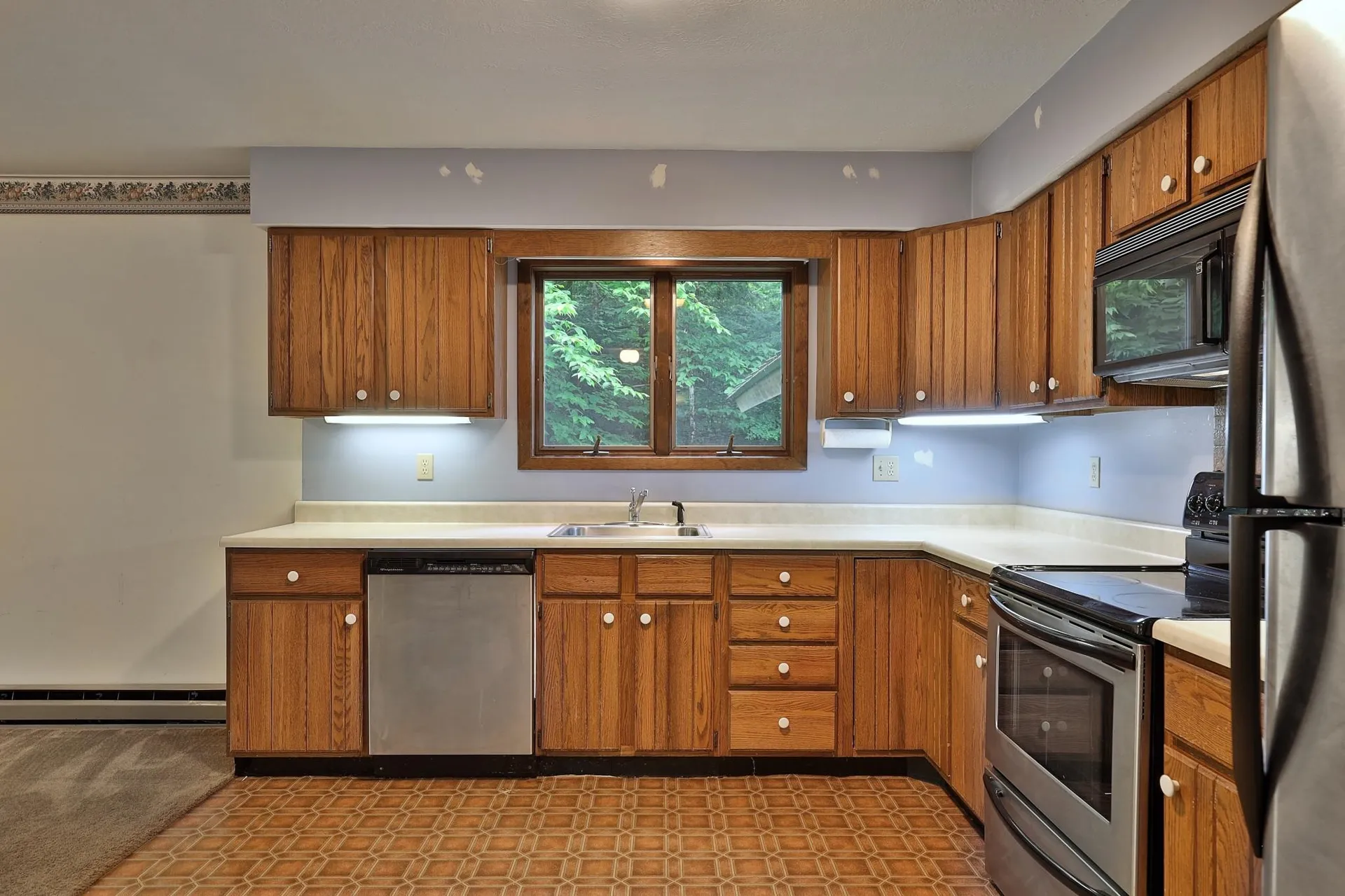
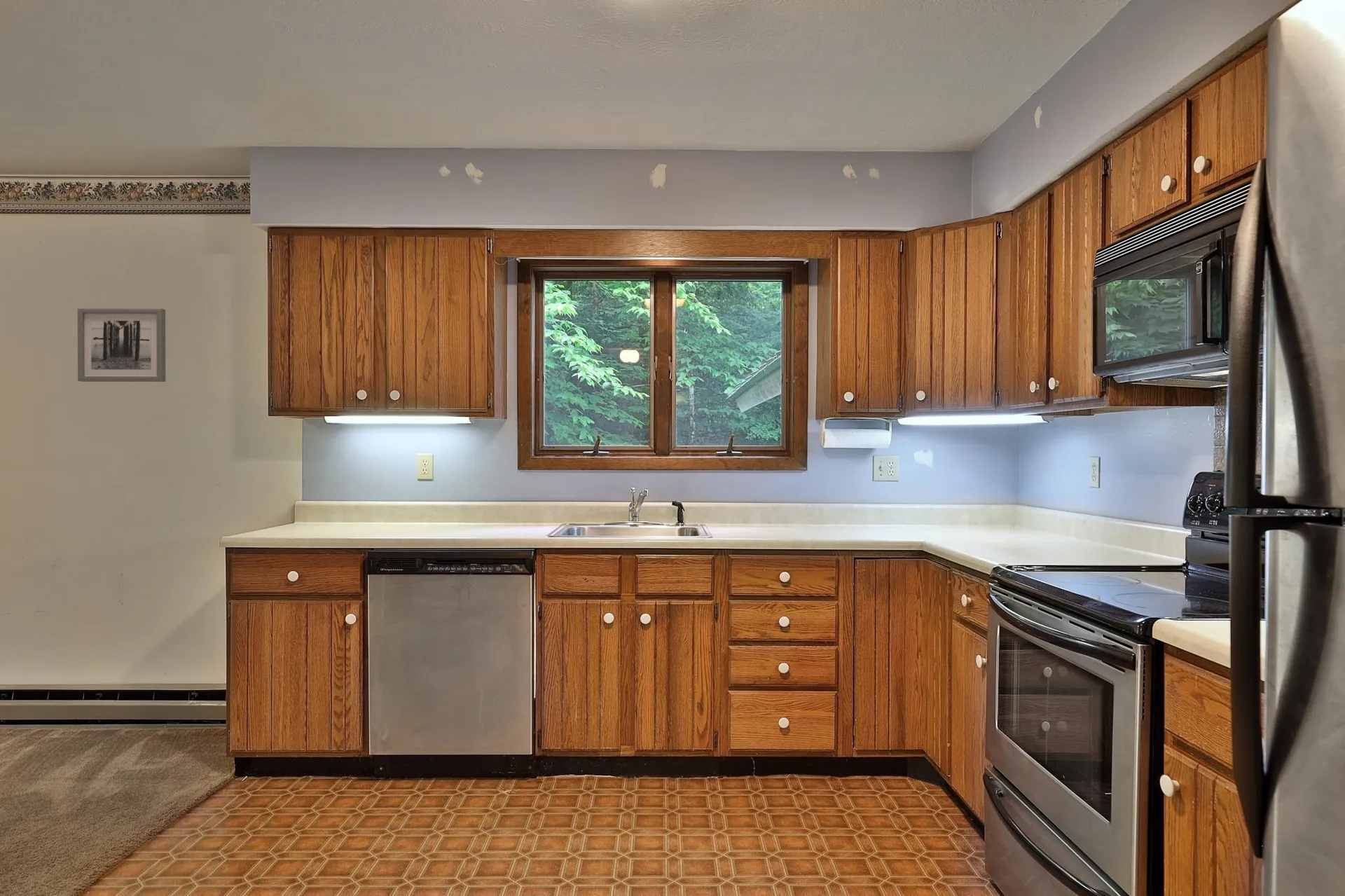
+ wall art (121, 345)
